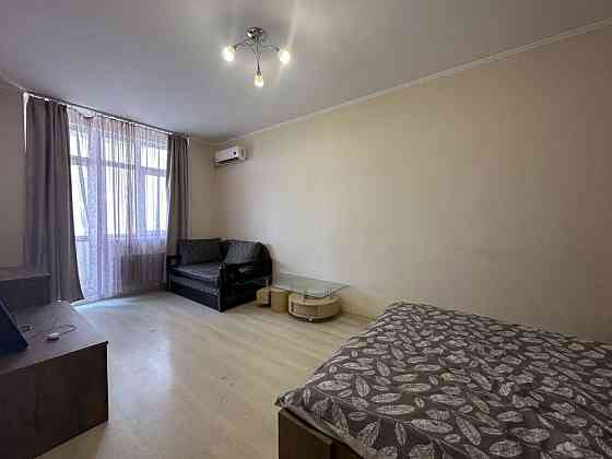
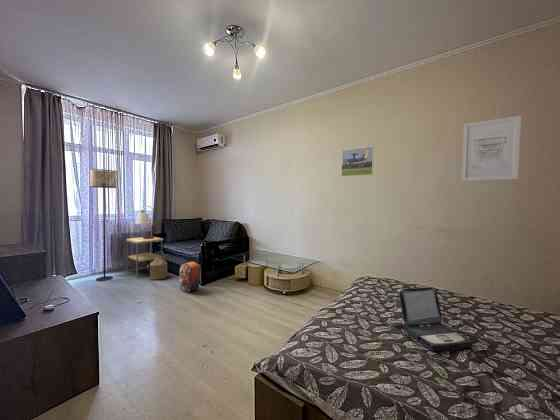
+ watering can (158, 264)
+ floor lamp (104, 225)
+ lamp (144, 222)
+ wall art (489, 150)
+ side table (145, 255)
+ laptop (431, 315)
+ backpack (189, 274)
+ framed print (356, 162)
